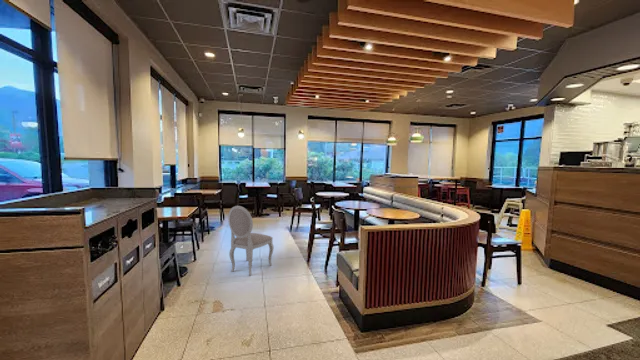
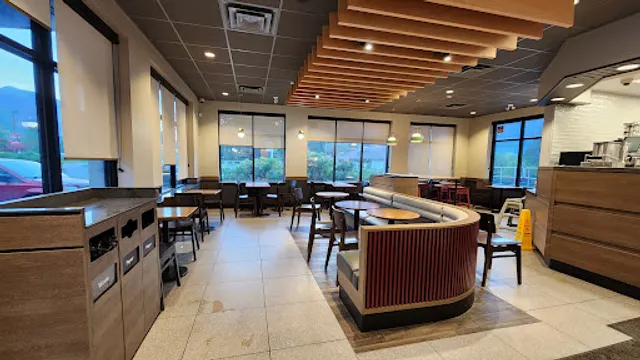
- dining chair (249, 236)
